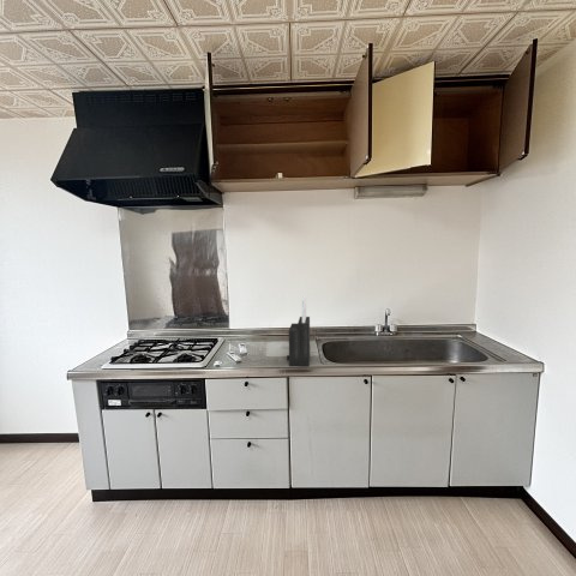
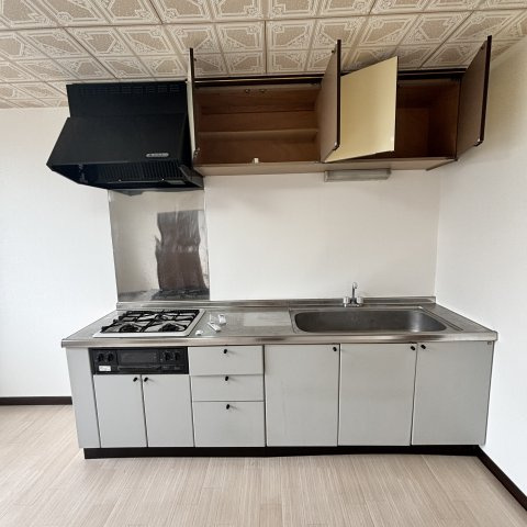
- knife block (298, 330)
